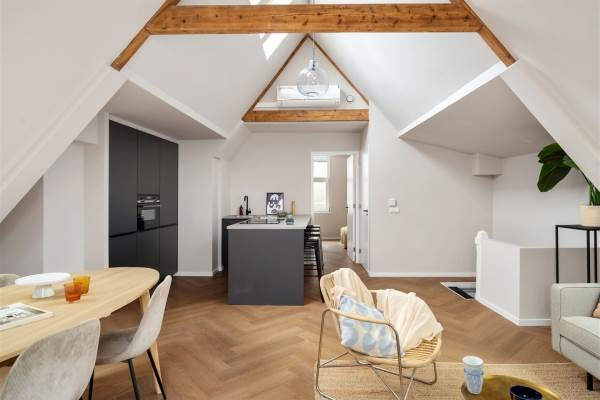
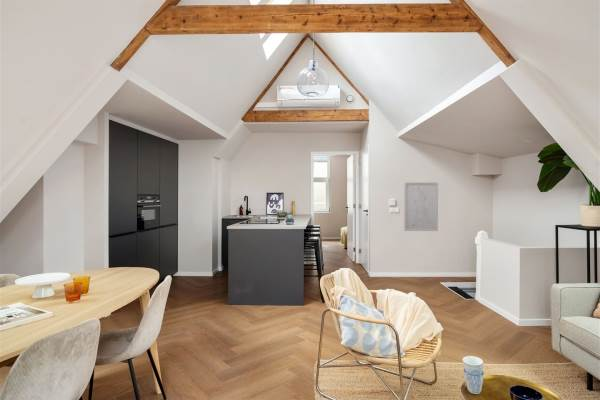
+ wall art (421, 206)
